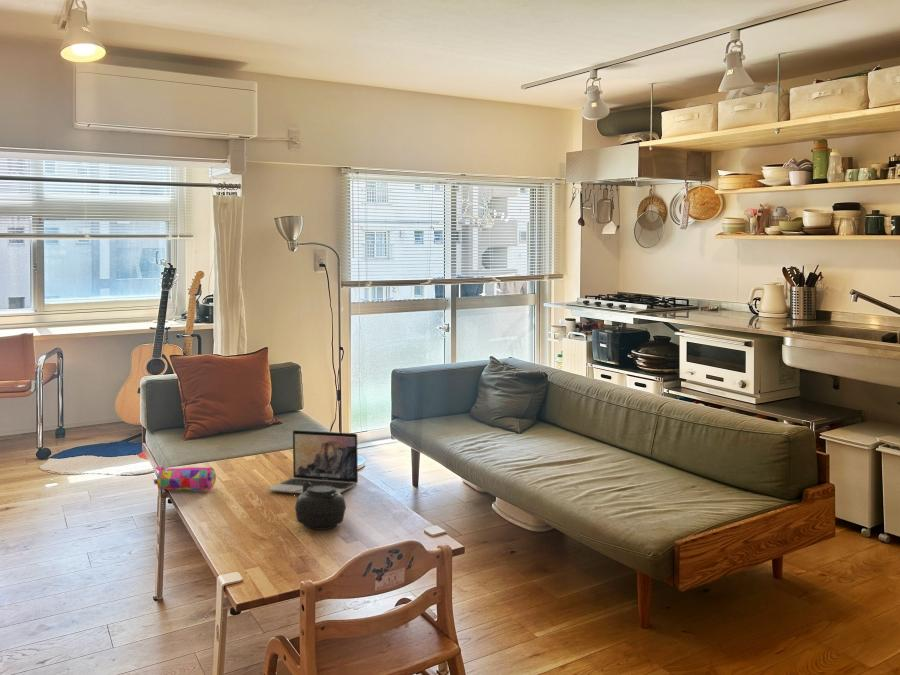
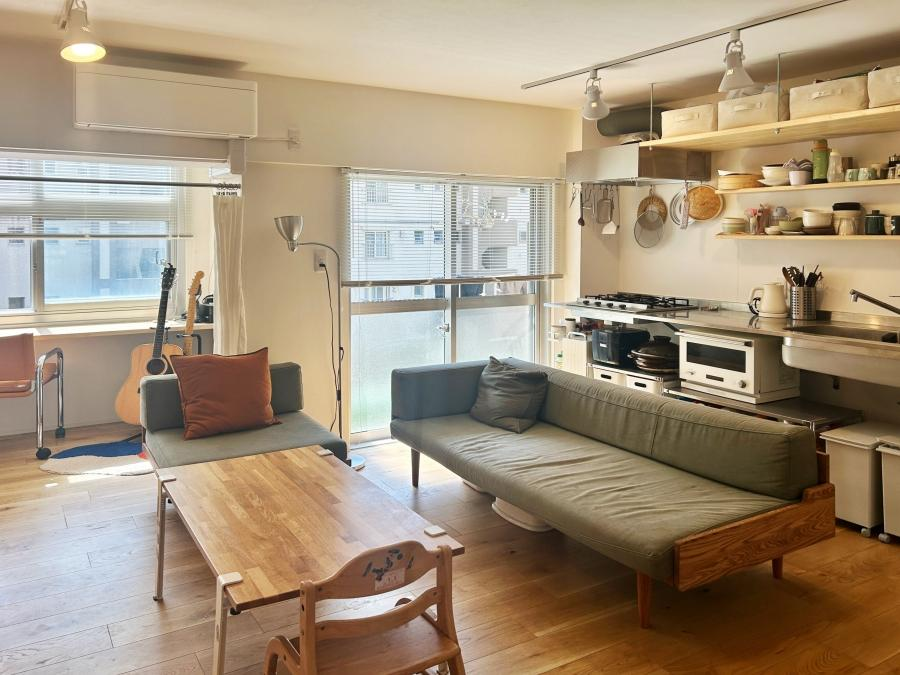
- laptop (313, 462)
- pencil case (185, 478)
- teapot (318, 505)
